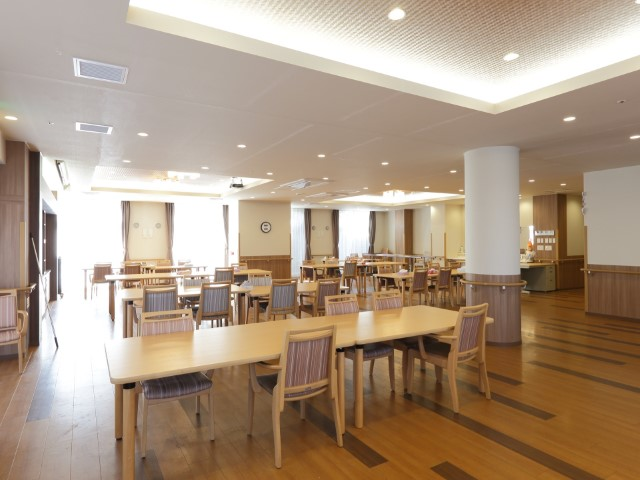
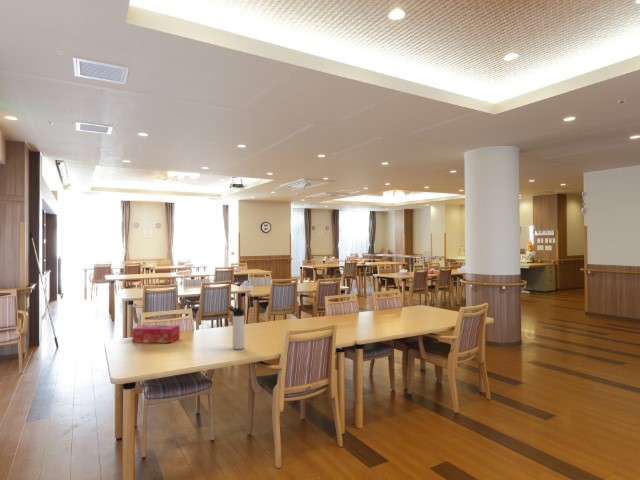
+ thermos bottle (236, 327)
+ tissue box (156, 333)
